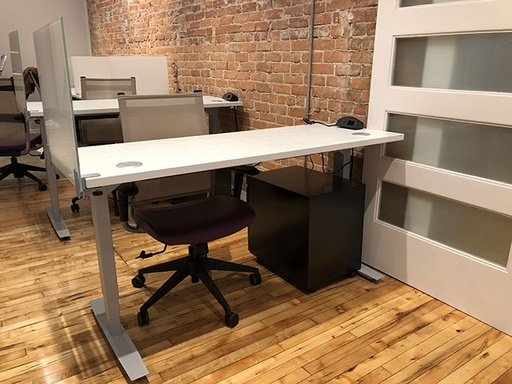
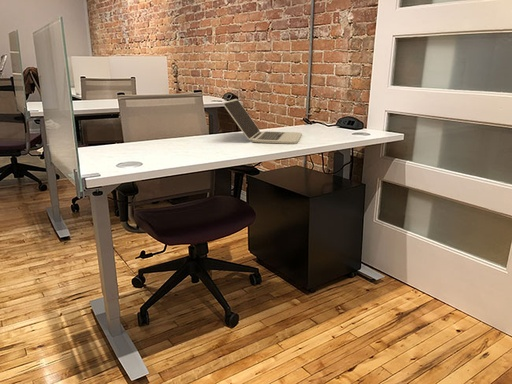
+ laptop (256, 125)
